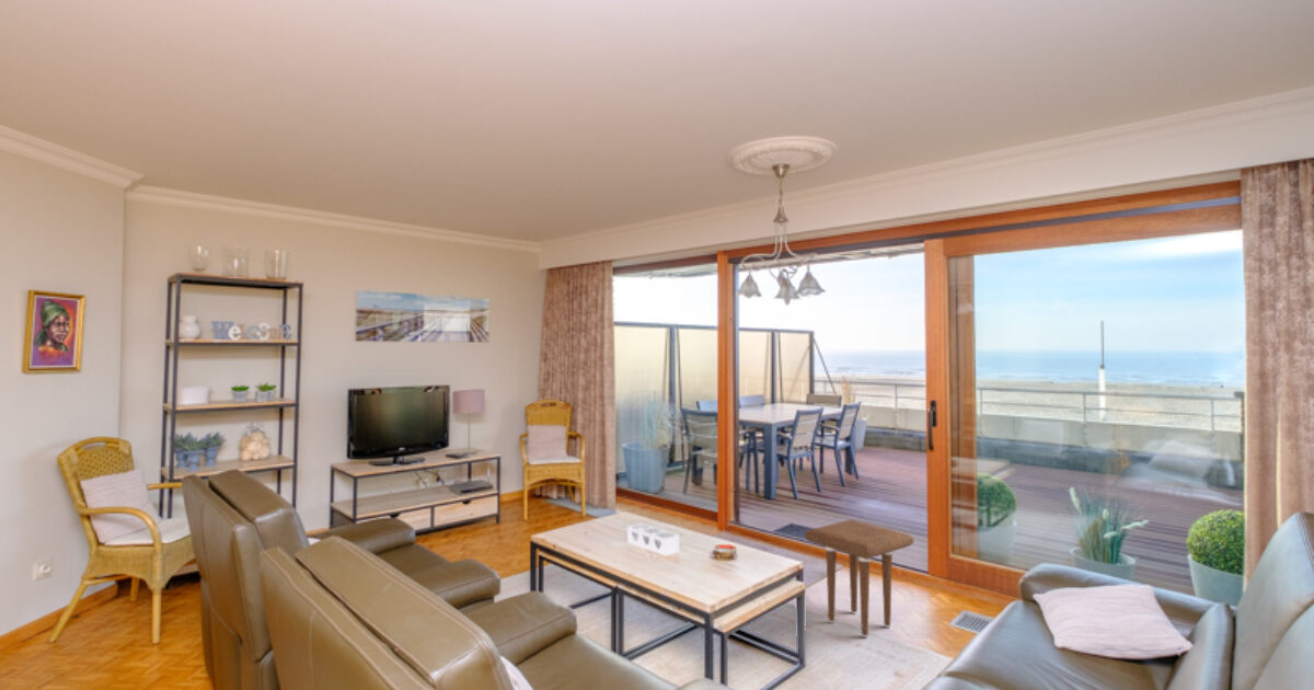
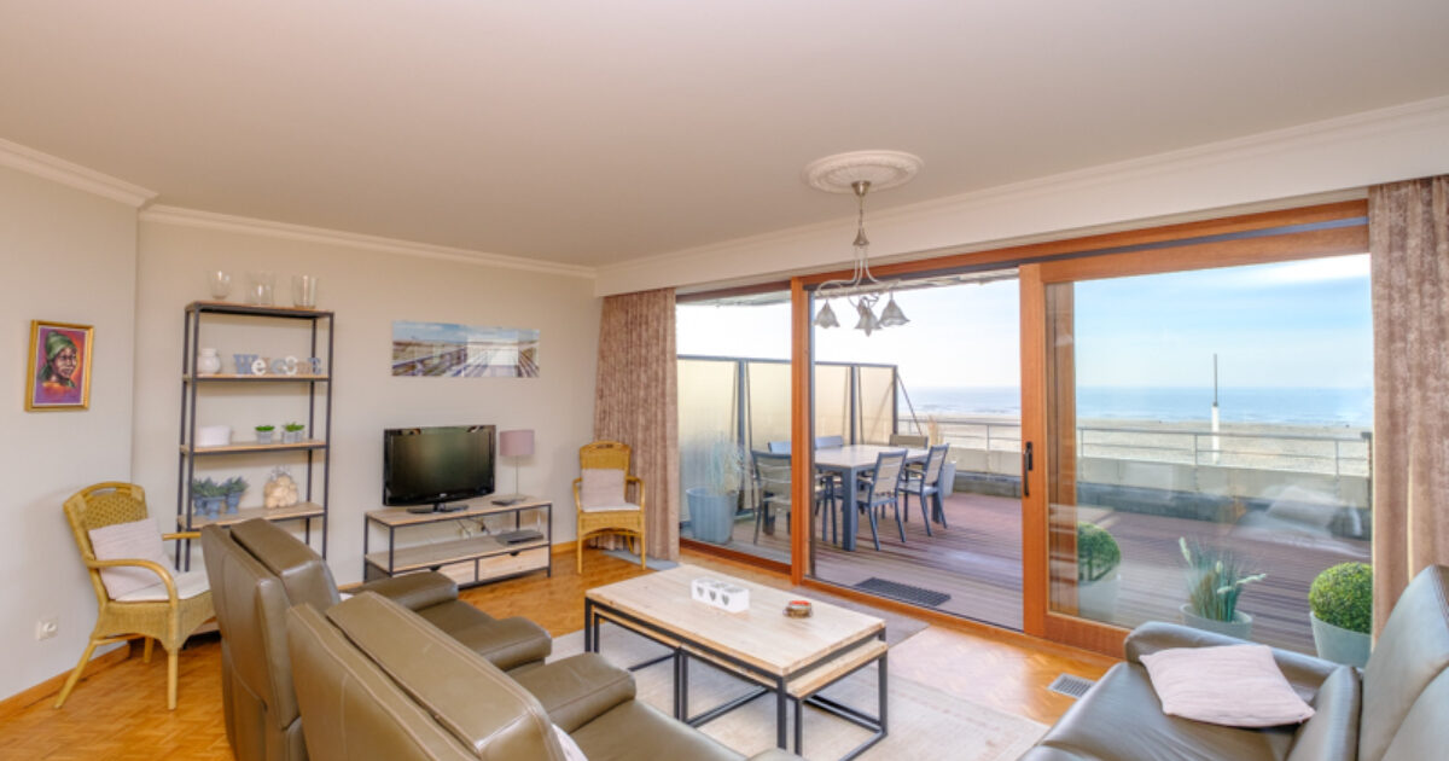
- side table (860, 577)
